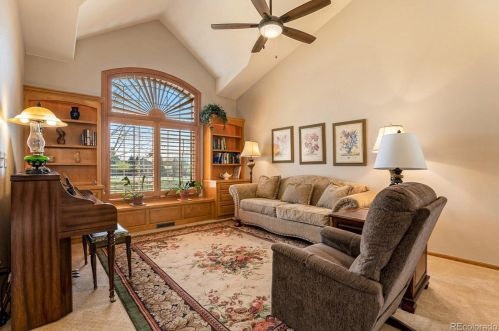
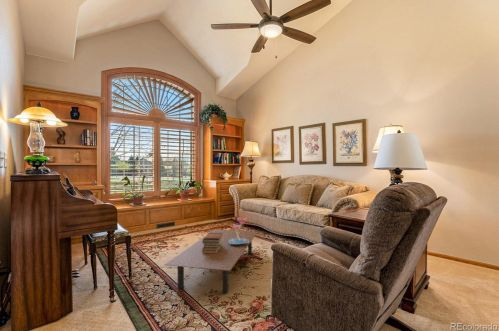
+ coffee table (220, 256)
+ book stack (212, 242)
+ decorative tree (238, 229)
